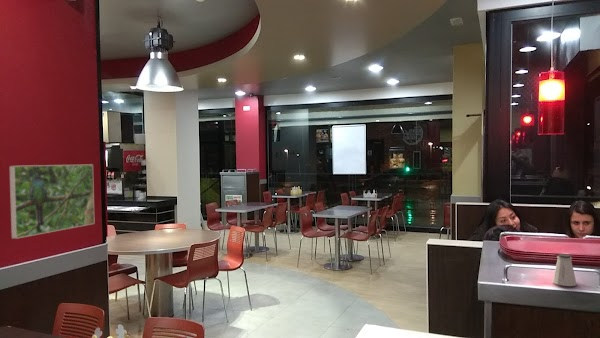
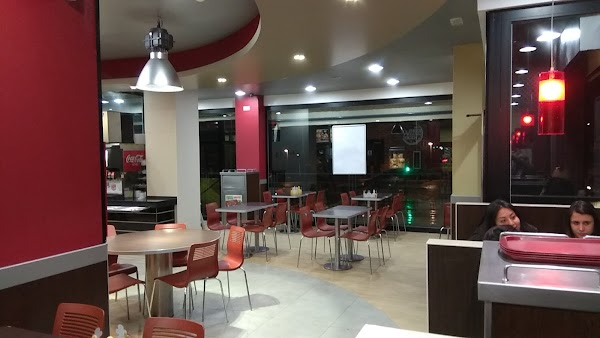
- saltshaker (564, 269)
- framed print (56, 197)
